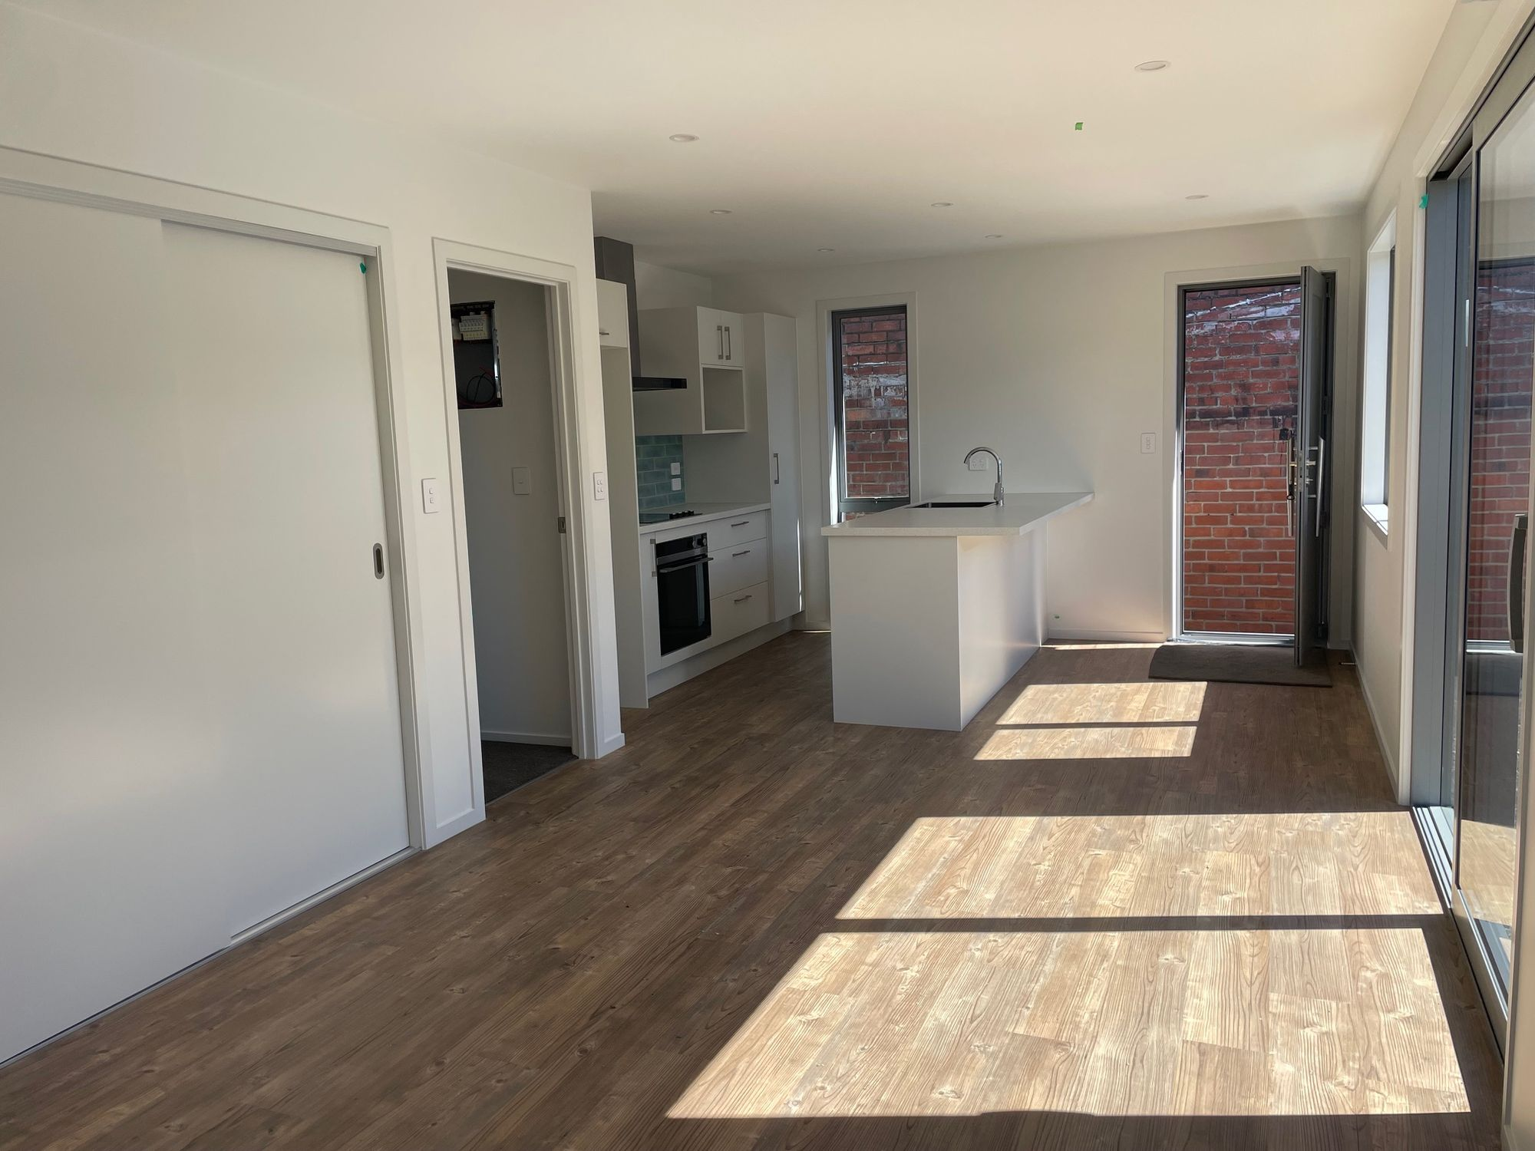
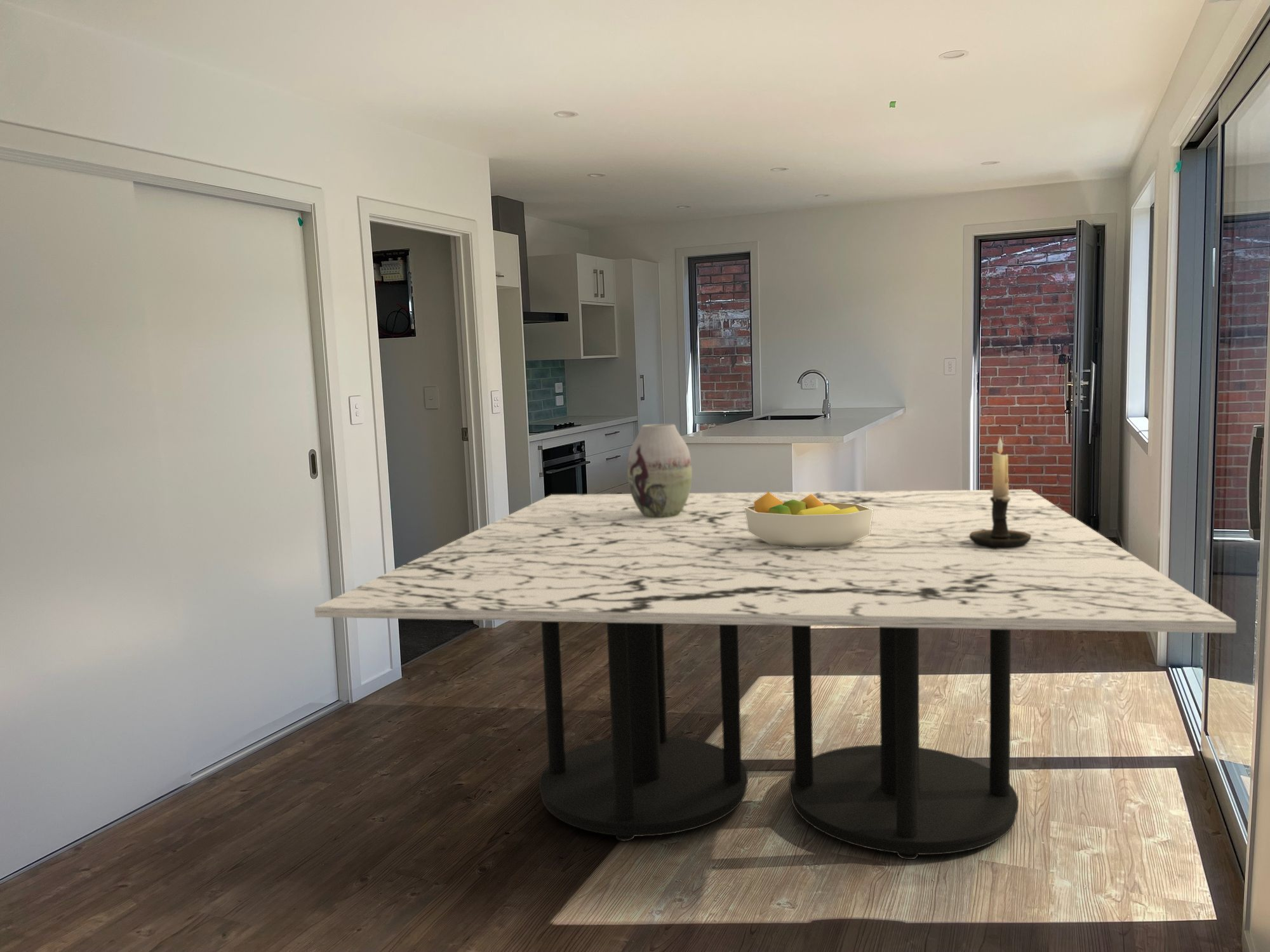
+ dining table (739, 669)
+ vase (659, 469)
+ candle holder (999, 488)
+ fruit bowl (807, 517)
